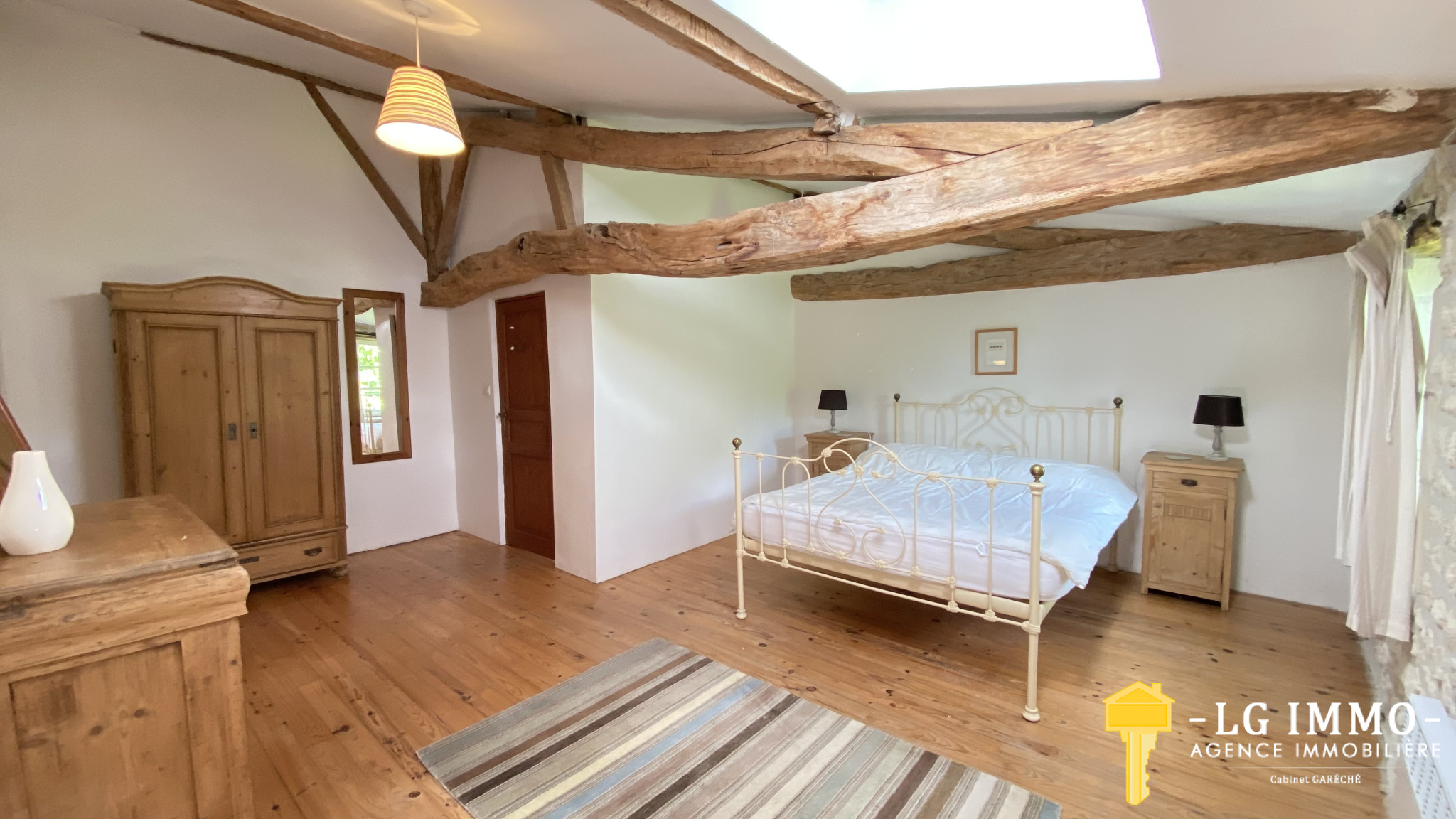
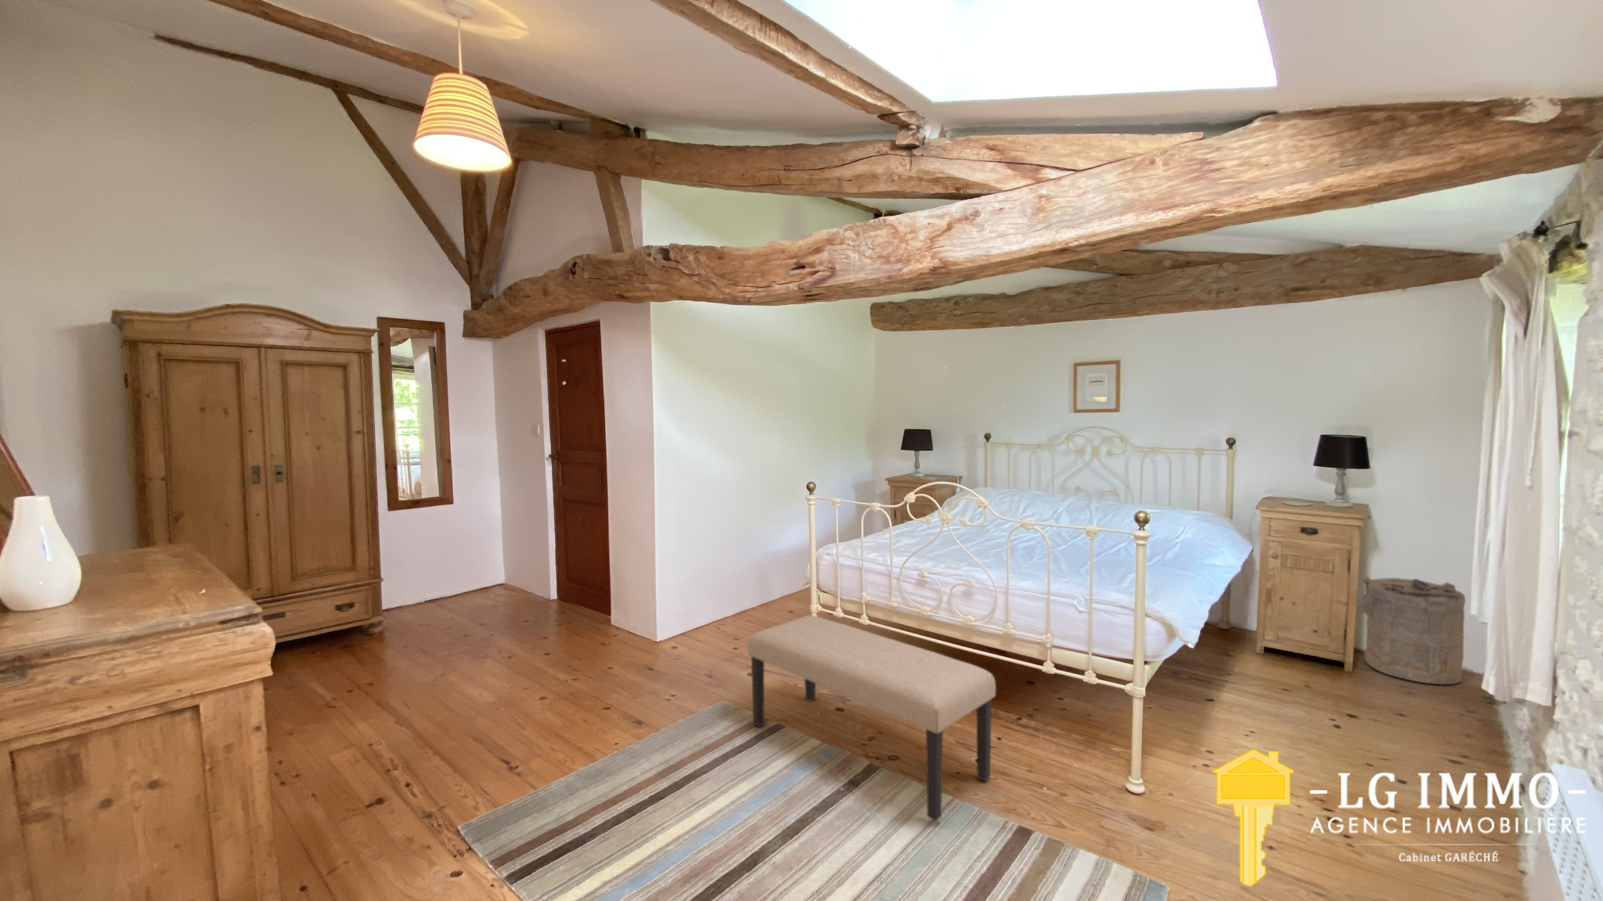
+ laundry hamper (1408, 624)
+ bench (861, 696)
